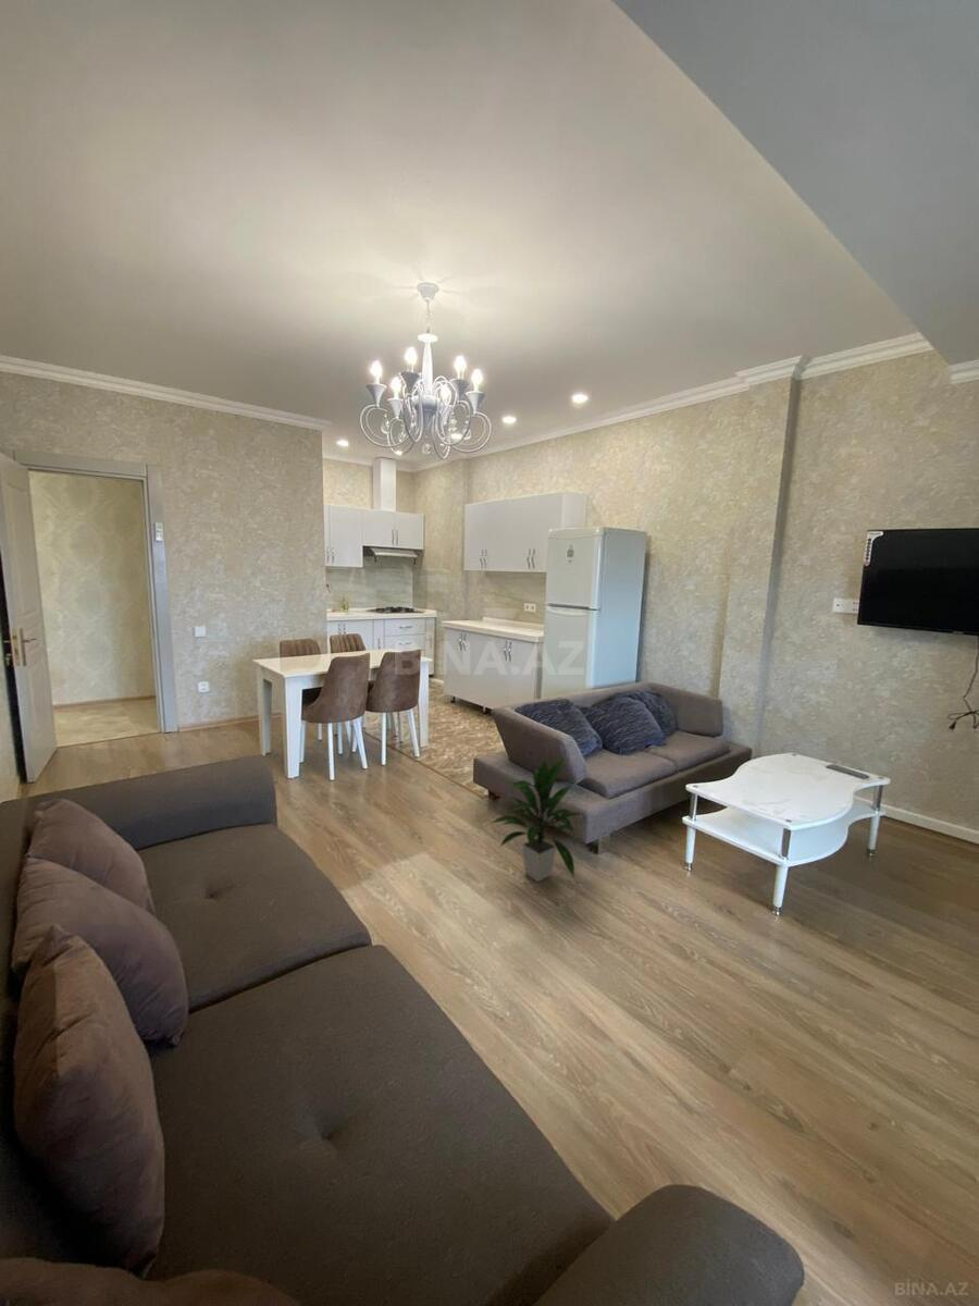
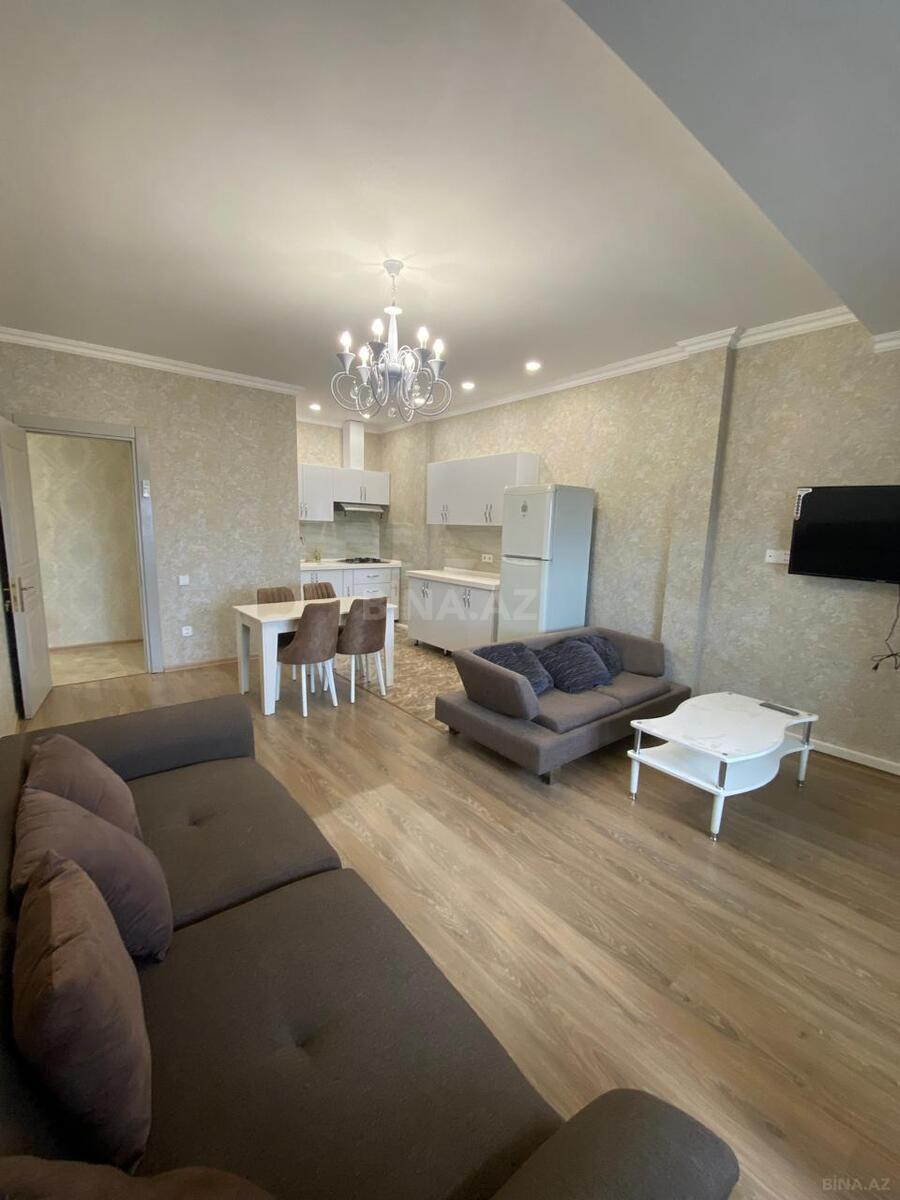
- indoor plant (541, 821)
